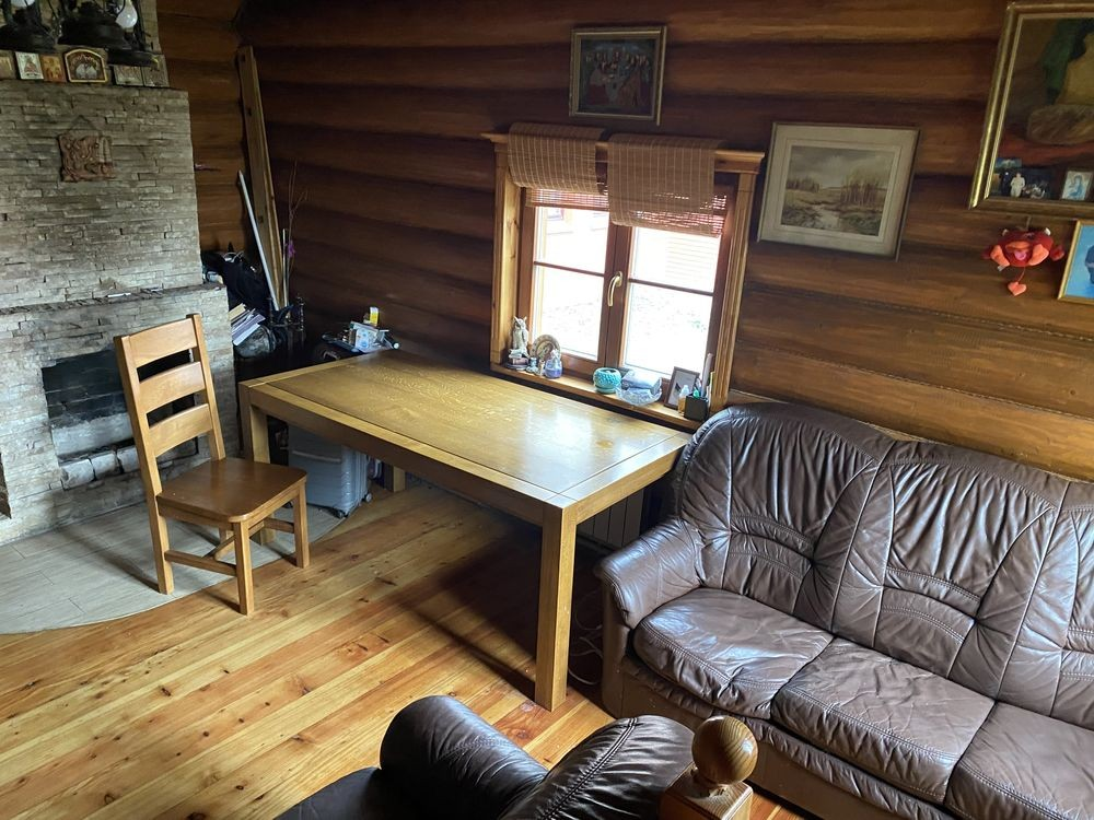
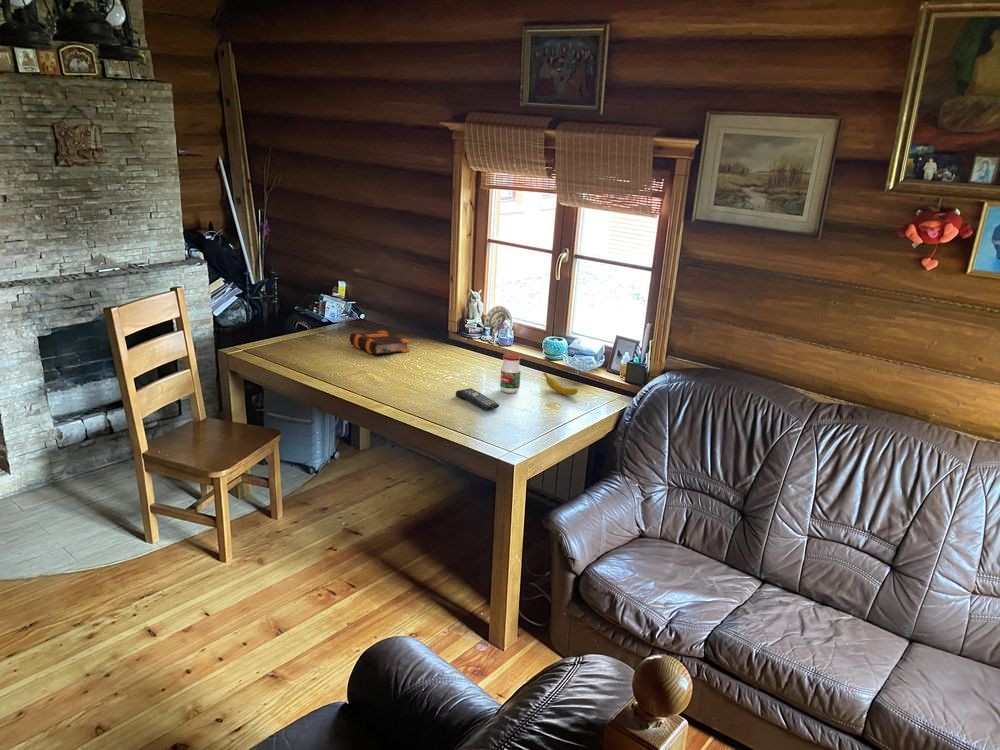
+ remote control (476, 398)
+ banana (560, 385)
+ jar (510, 373)
+ bible (380, 342)
